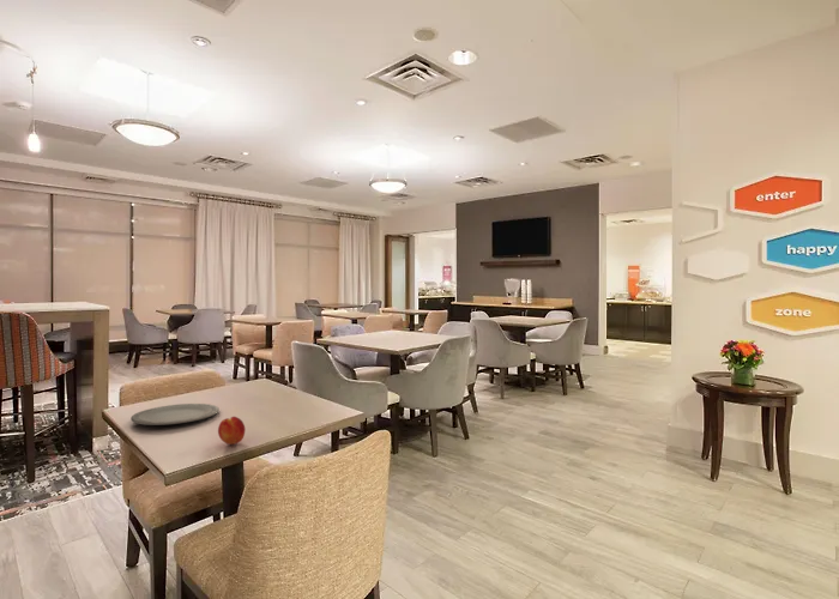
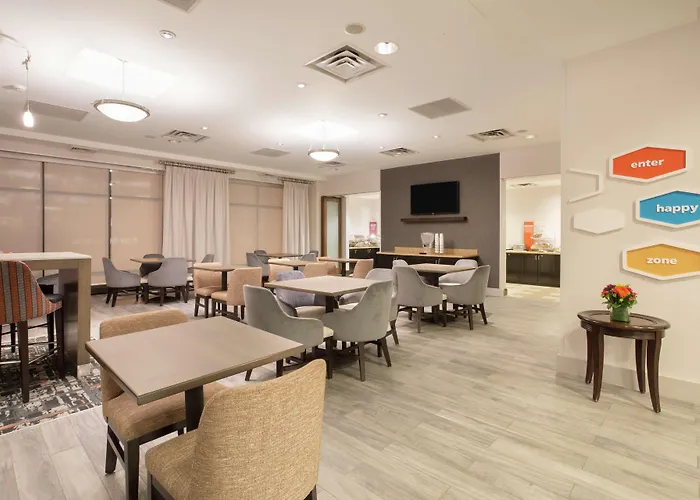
- peach (231, 430)
- plate (176, 415)
